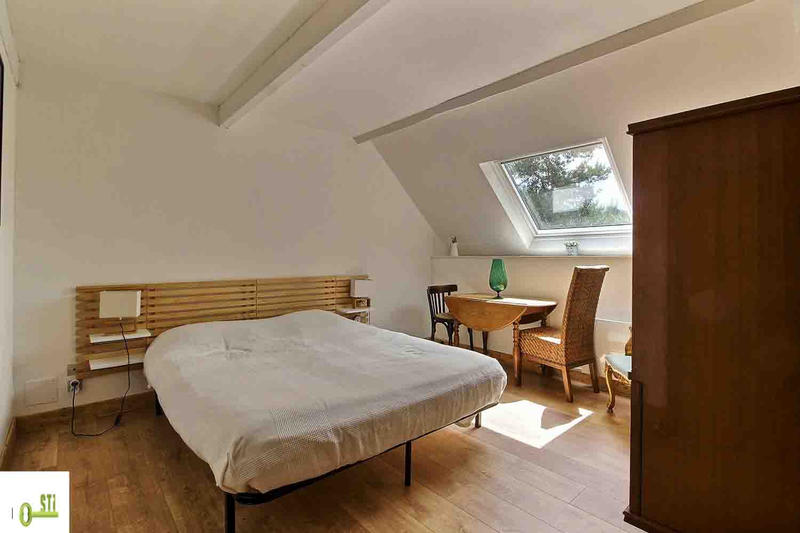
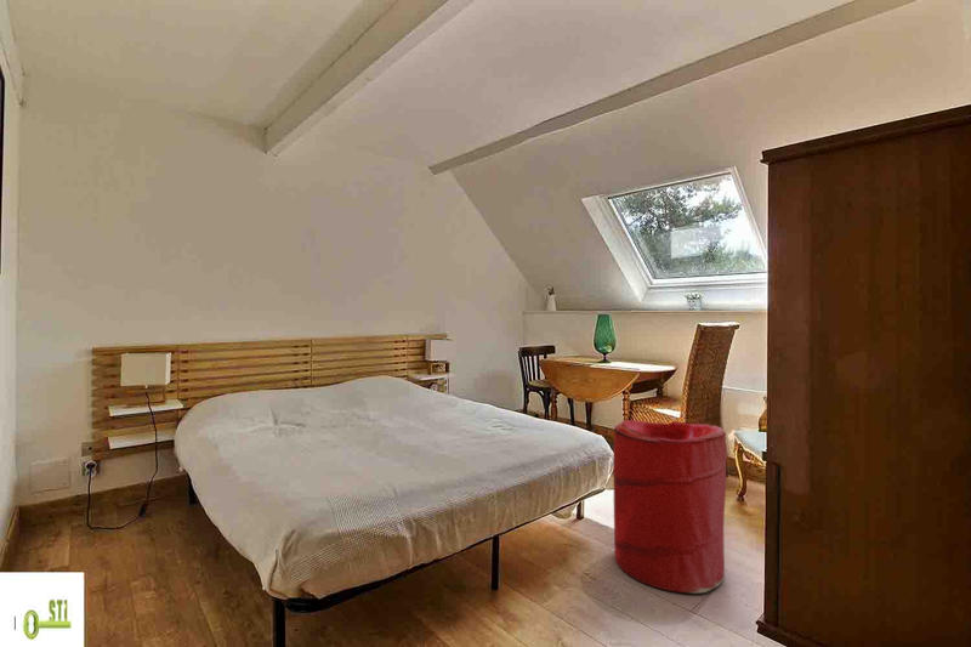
+ laundry hamper (668, 493)
